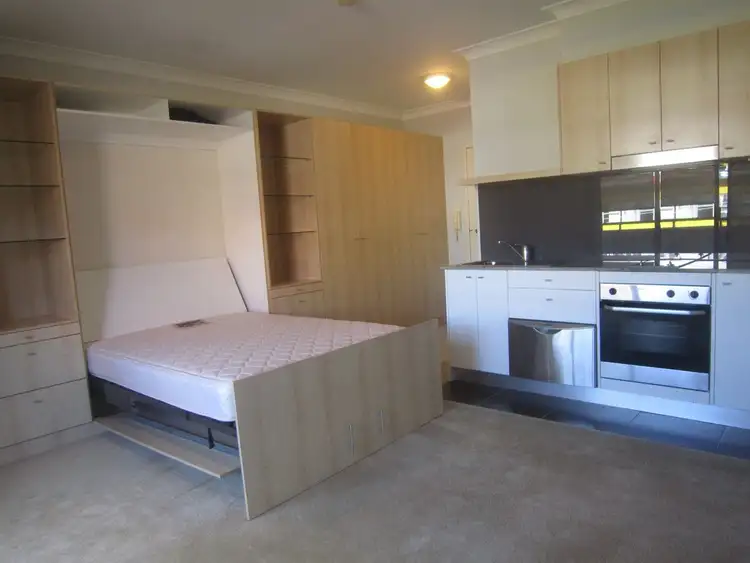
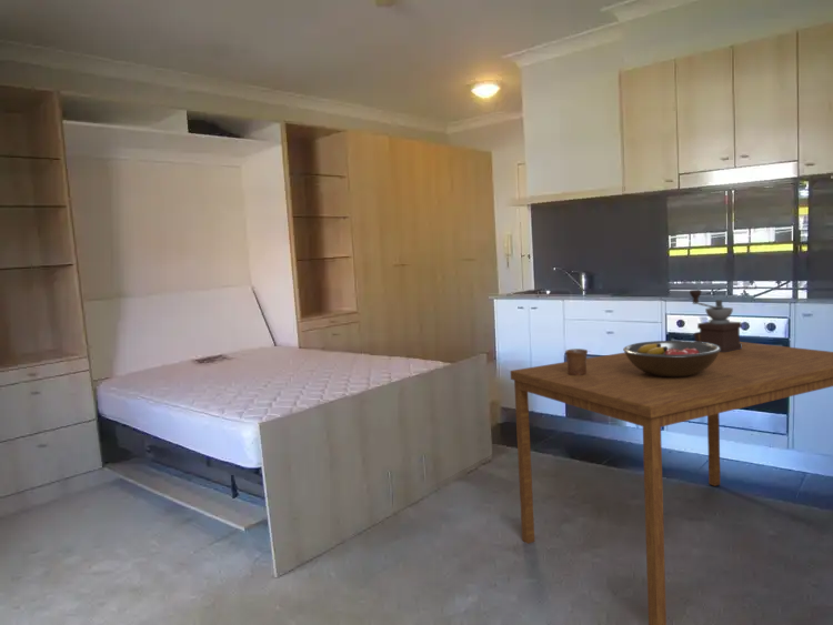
+ coffee grinder (705, 322)
+ fruit bowl (670, 356)
+ mug (574, 361)
+ dining table (709, 453)
